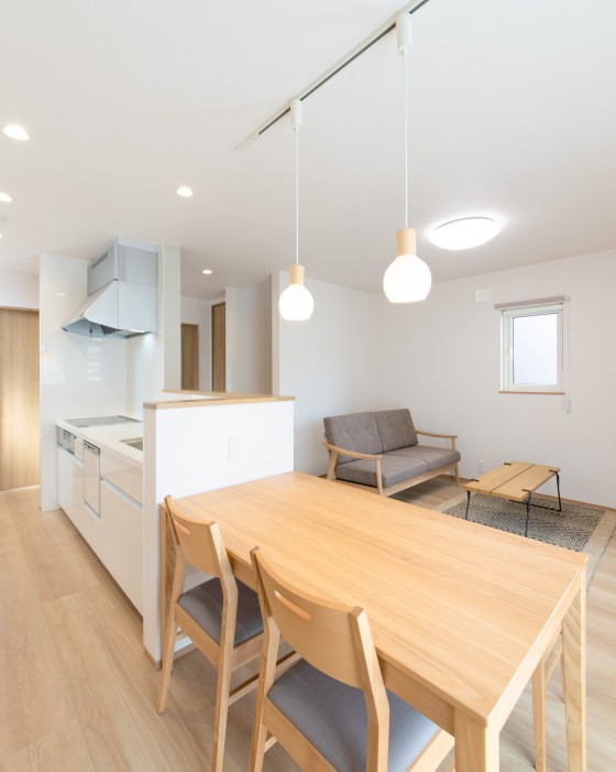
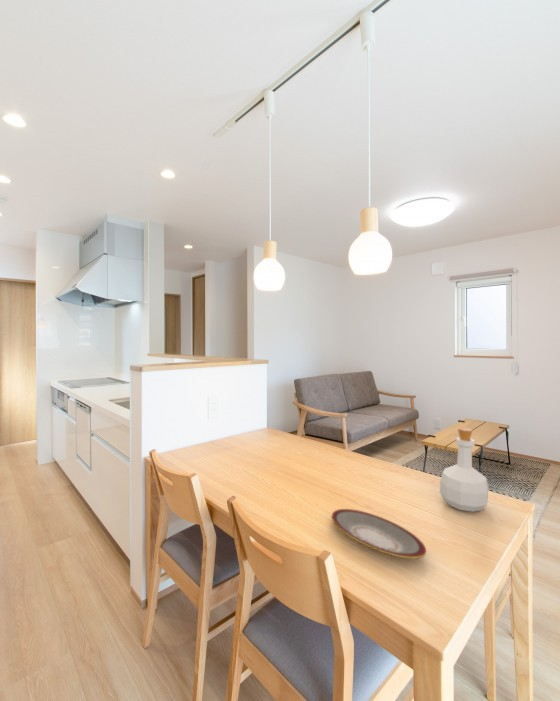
+ bottle (463, 466)
+ plate (374, 534)
